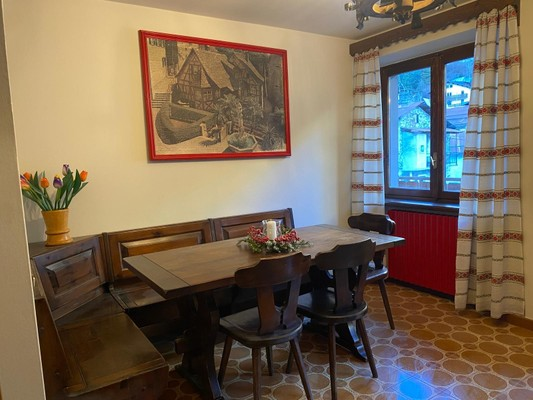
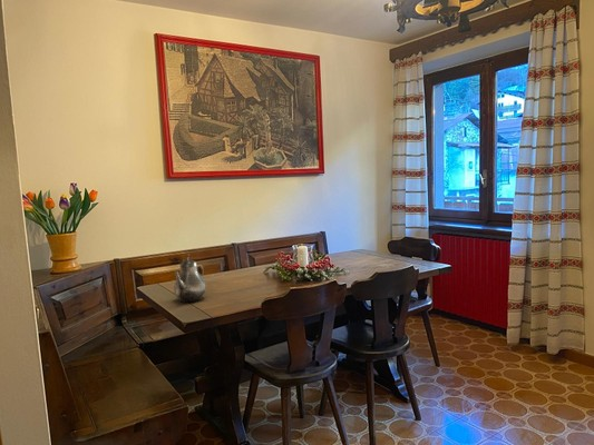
+ teapot (189, 276)
